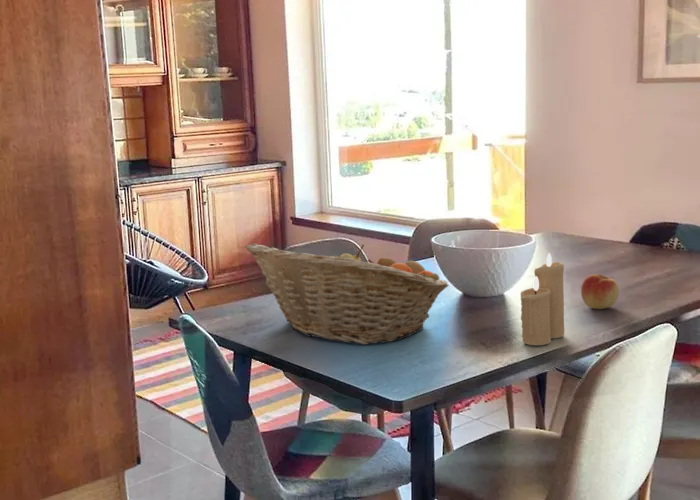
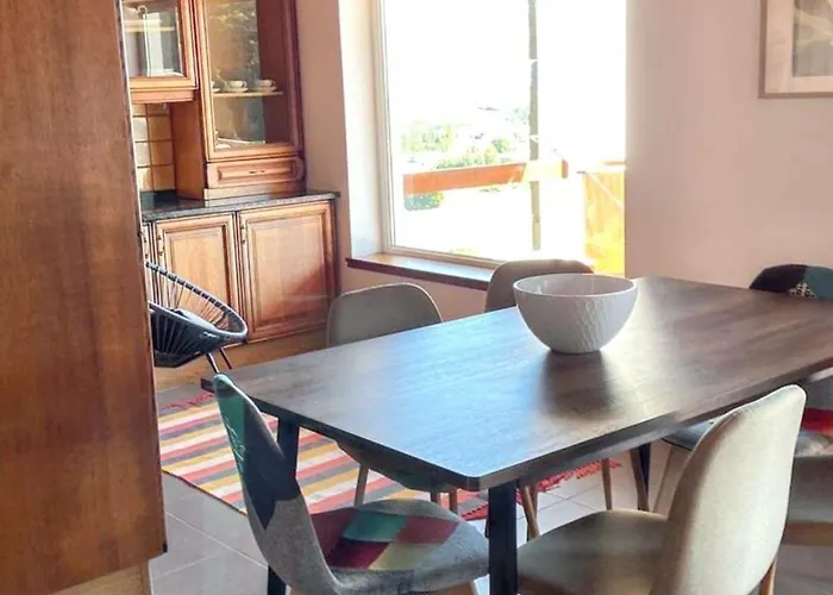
- apple (599, 290)
- fruit basket (345, 282)
- candle (542, 297)
